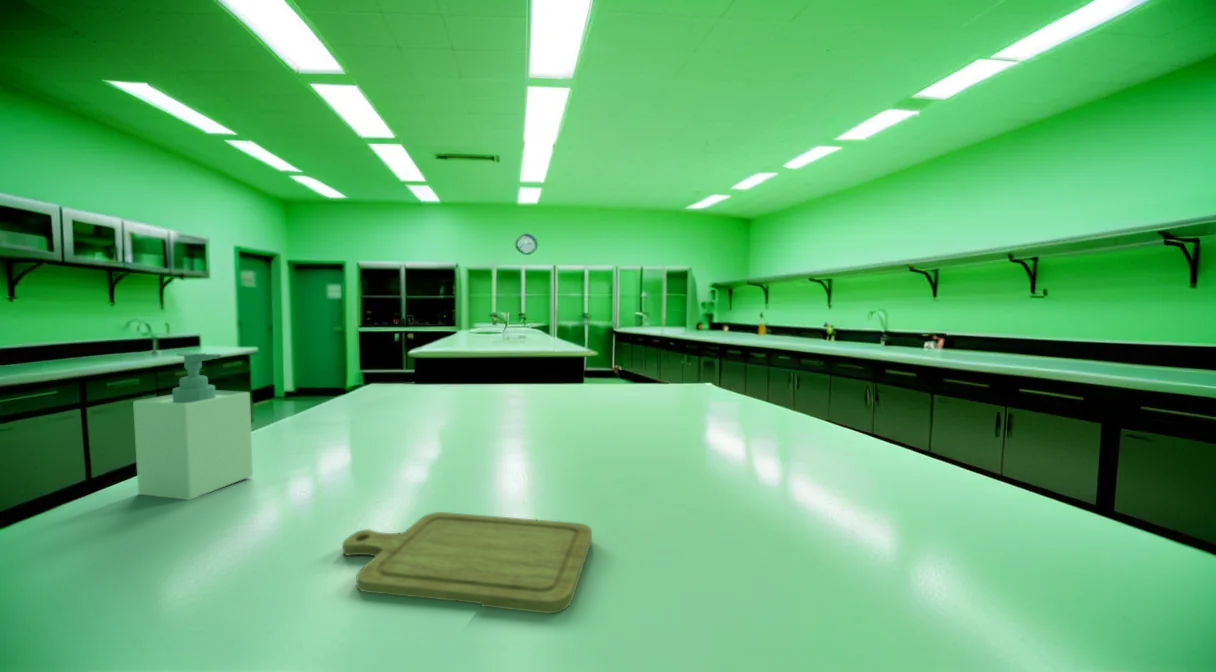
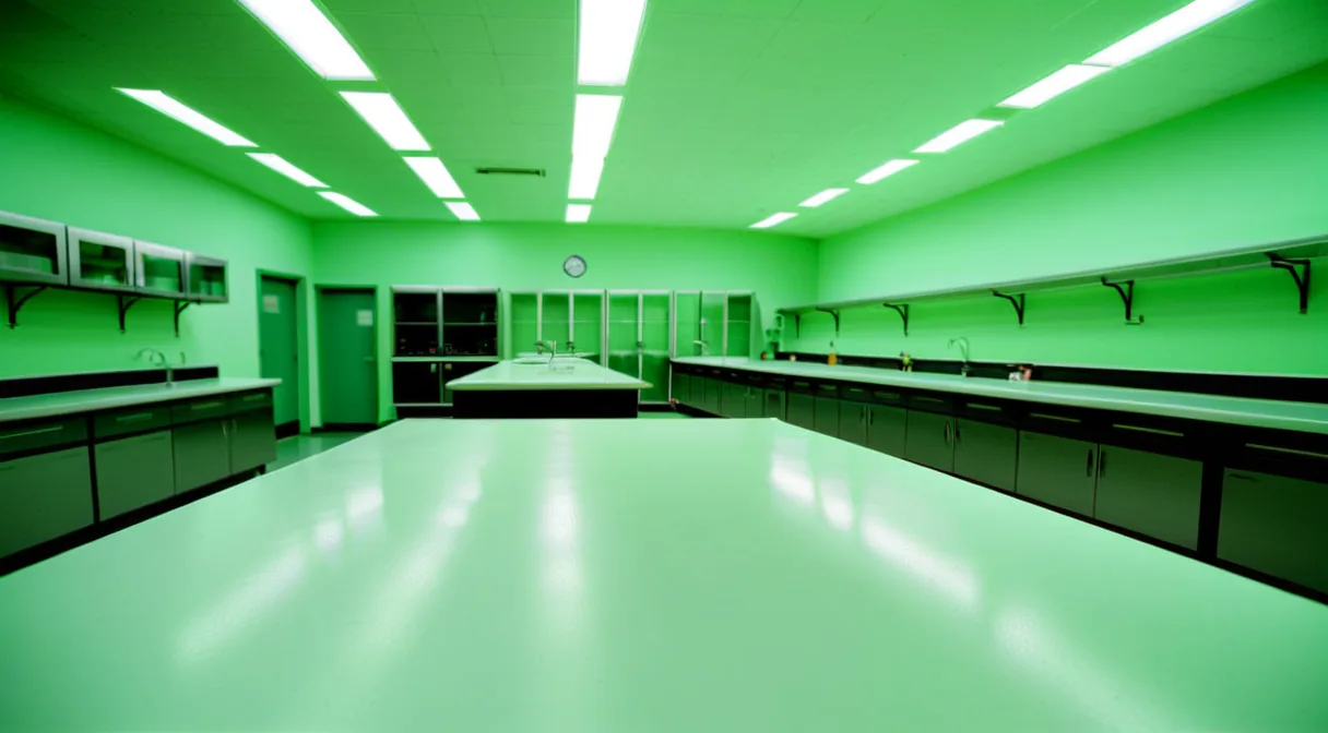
- soap bottle (196, 419)
- chopping board (461, 551)
